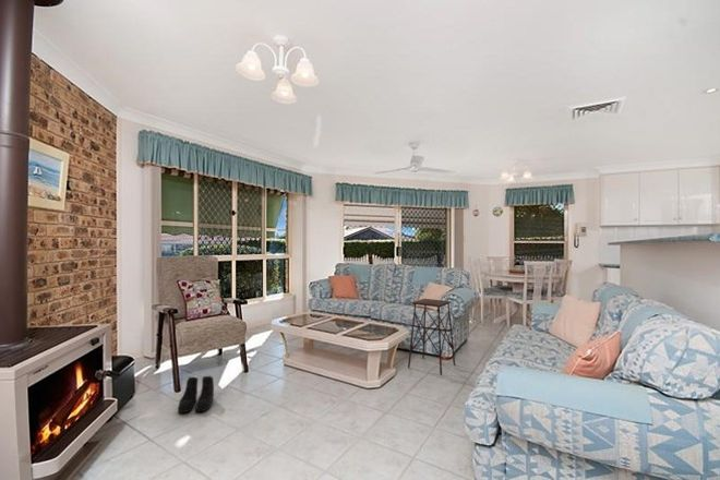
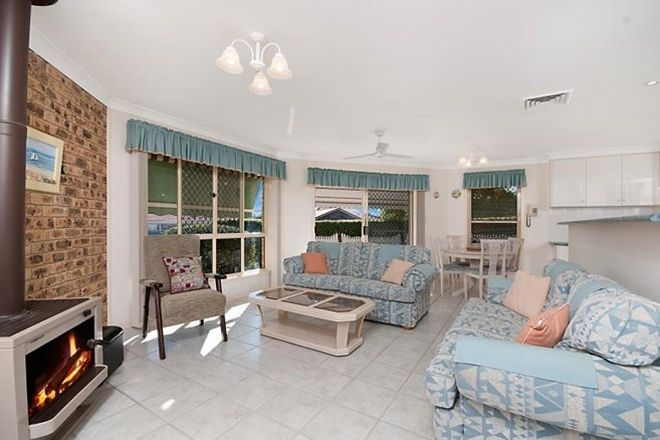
- boots (196, 392)
- side table (431, 334)
